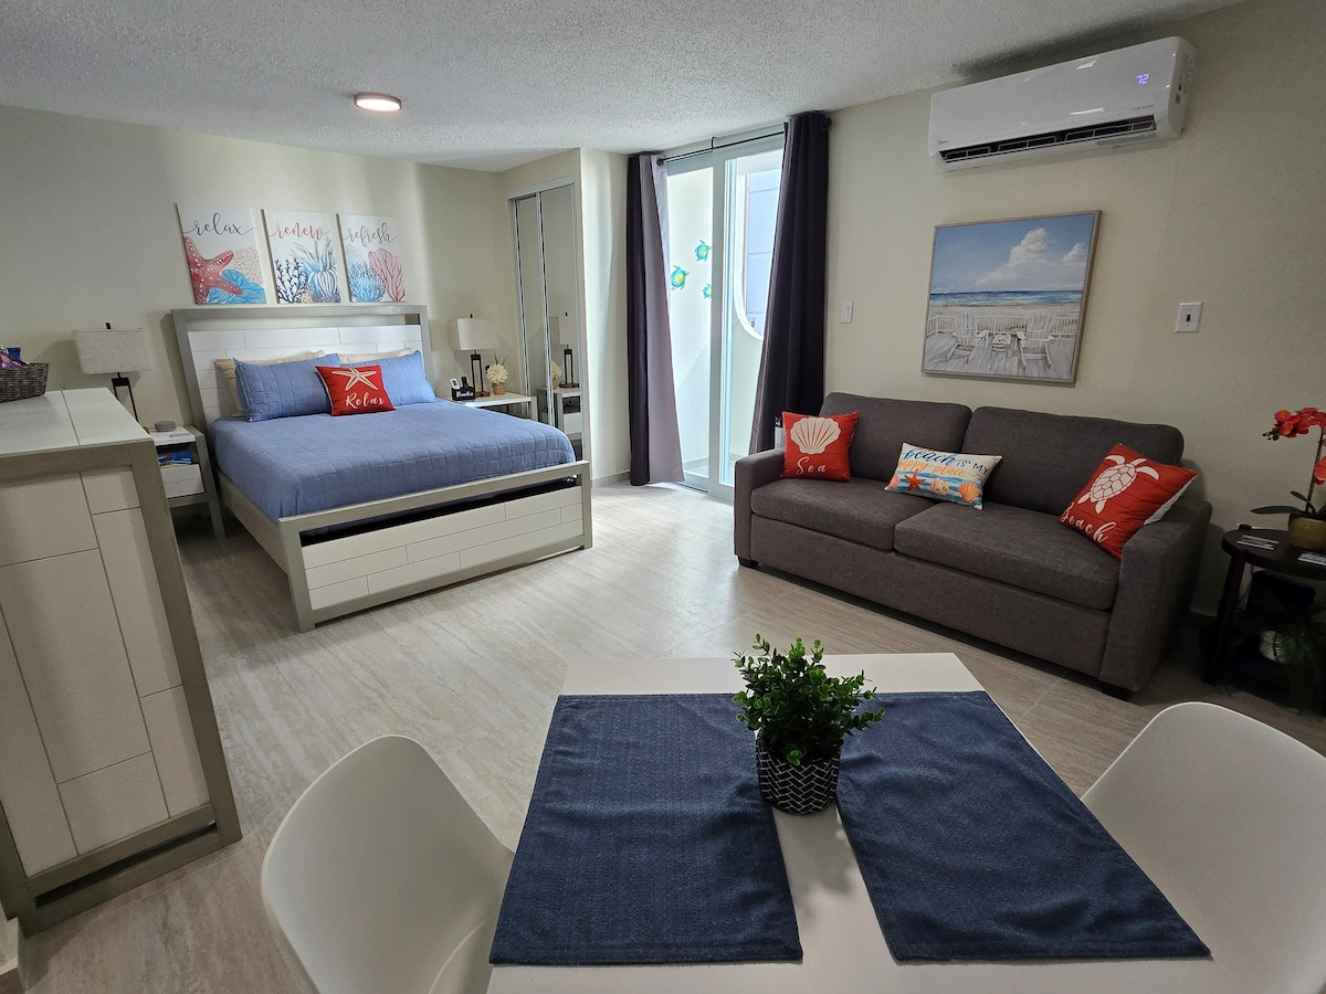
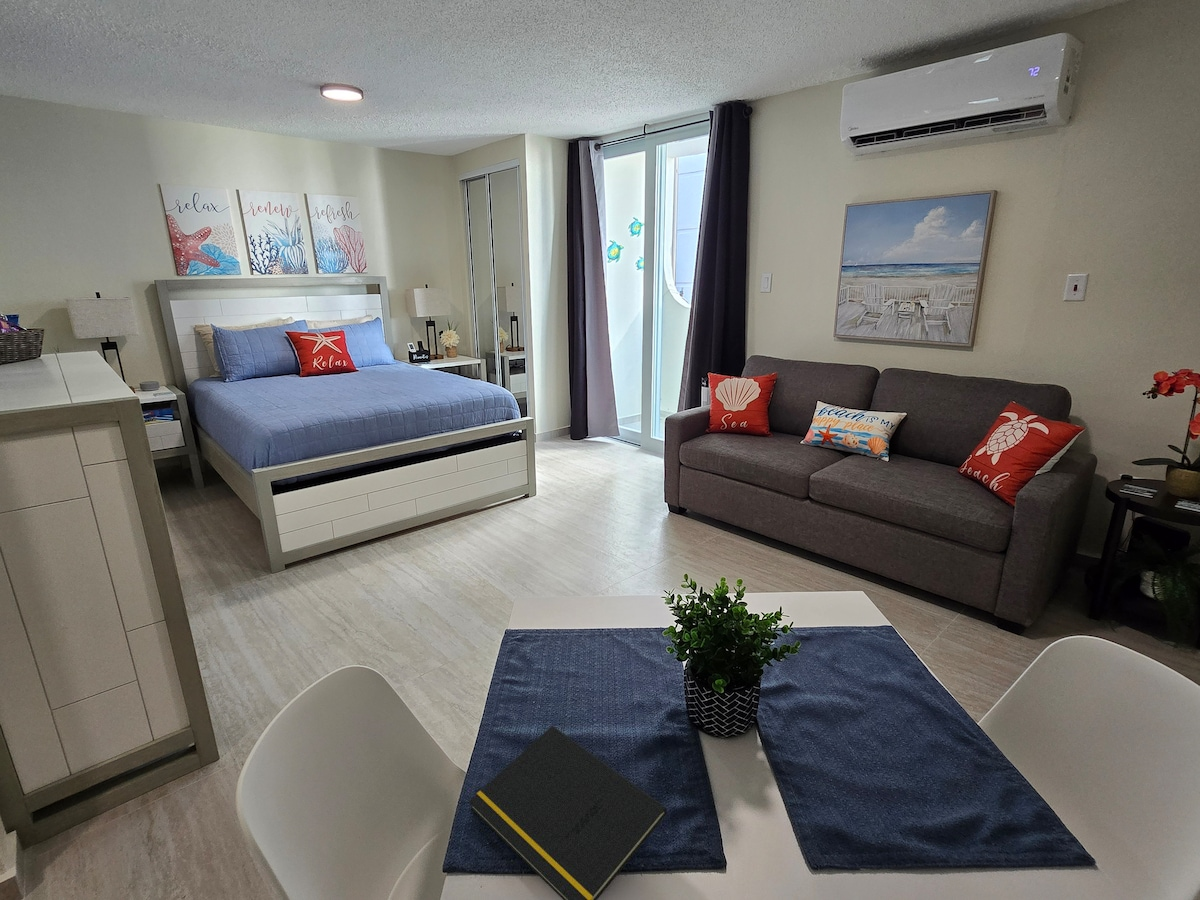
+ notepad (565, 807)
